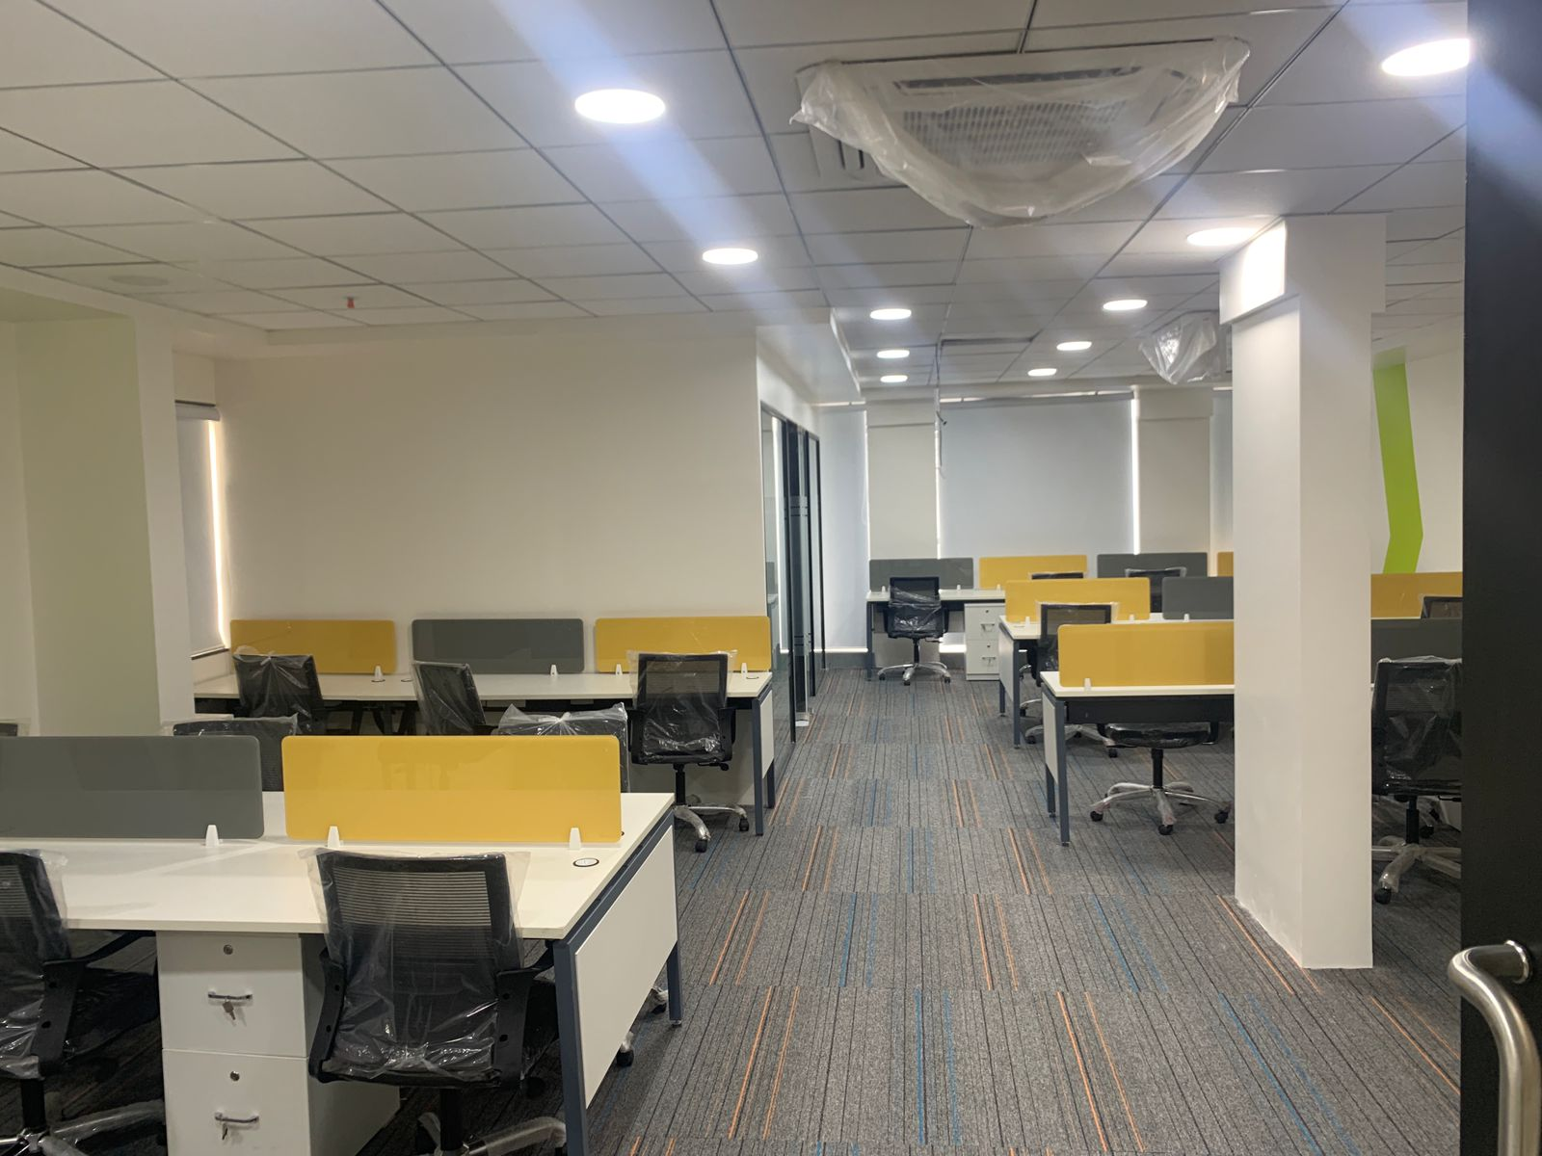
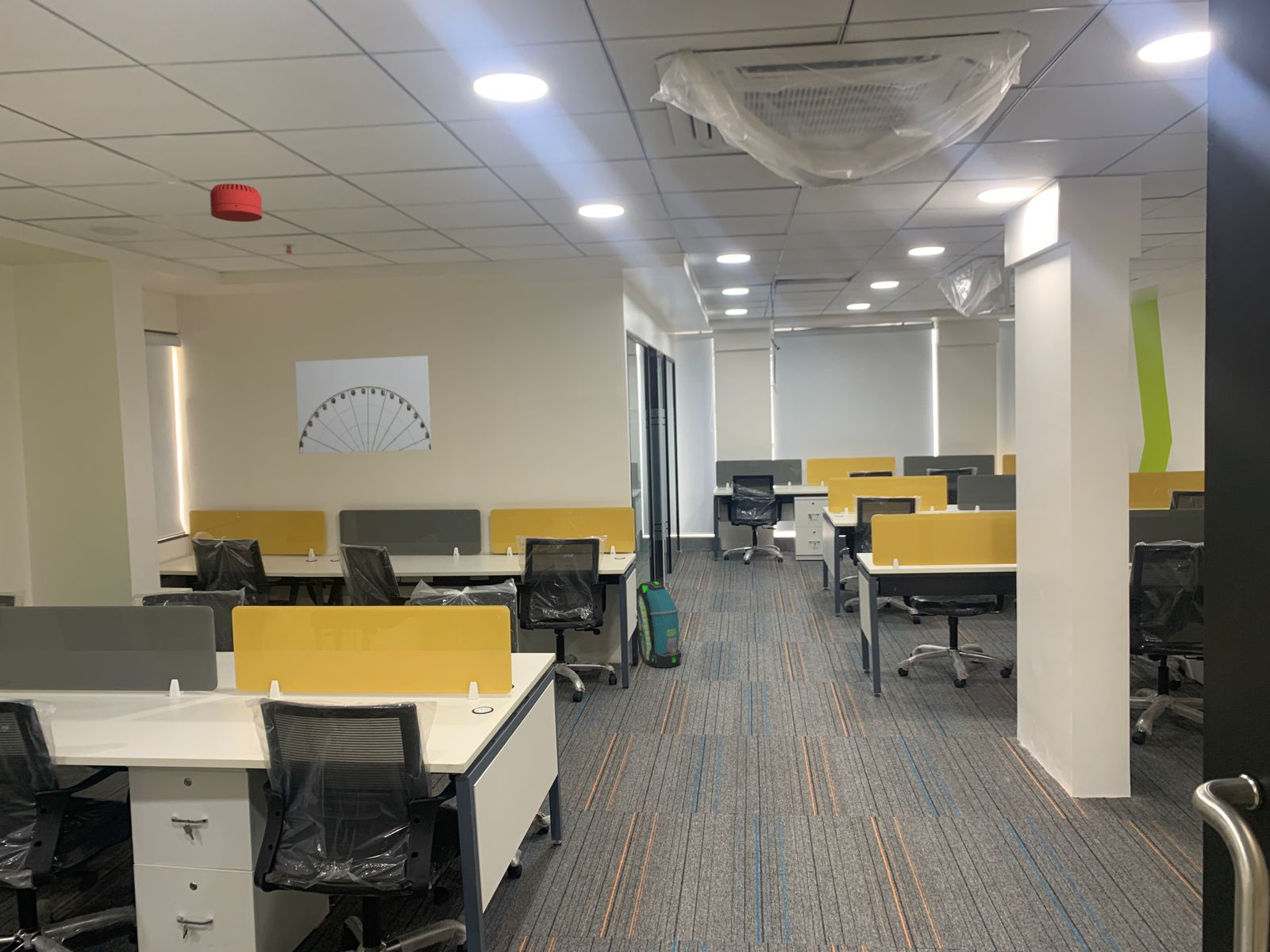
+ wall art (363, 405)
+ backpack (656, 621)
+ smoke detector (236, 202)
